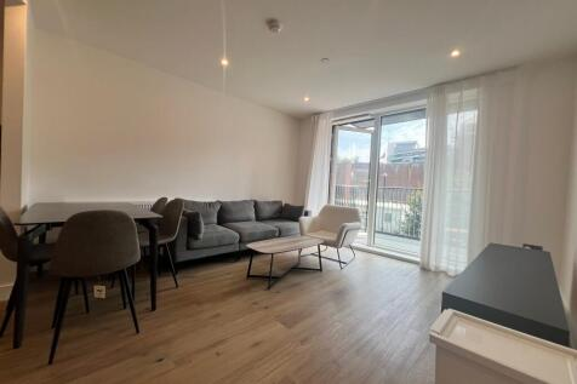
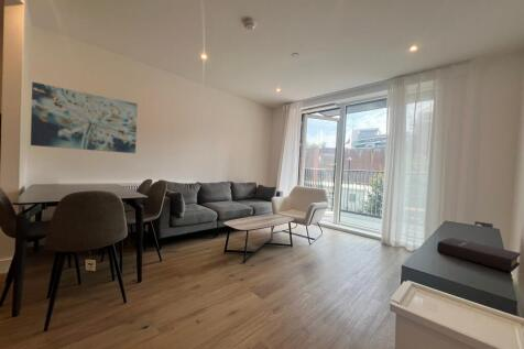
+ book (476, 252)
+ wall art (89, 122)
